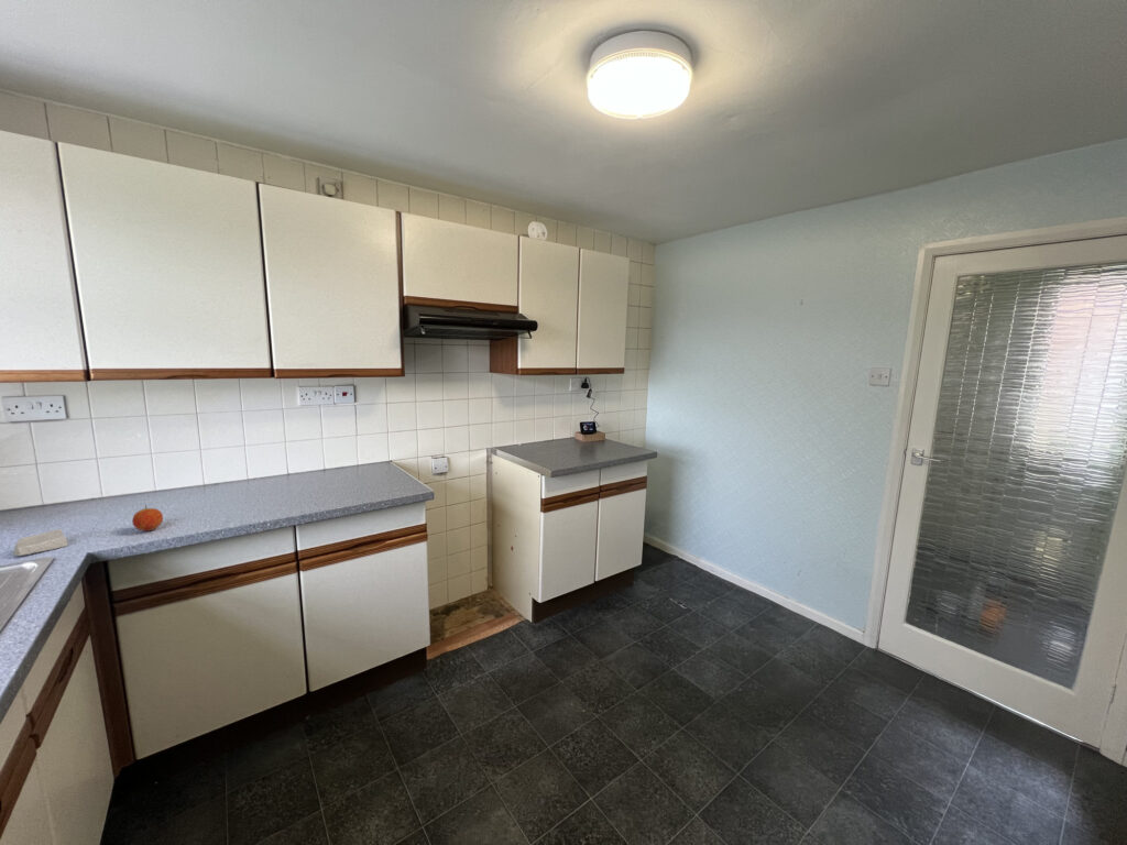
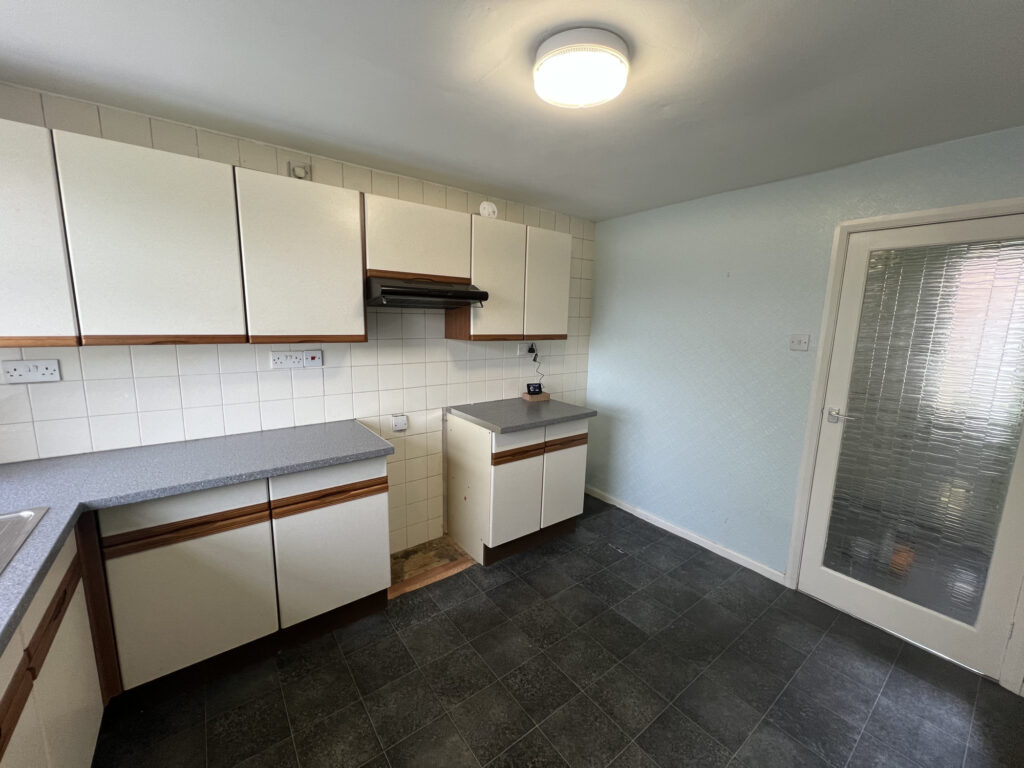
- soap bar (40, 542)
- fruit (147, 517)
